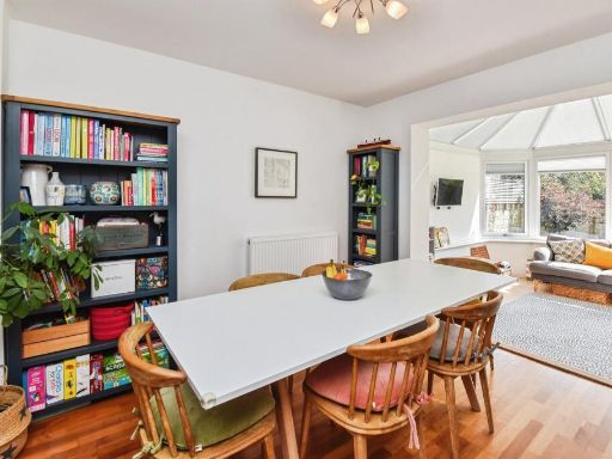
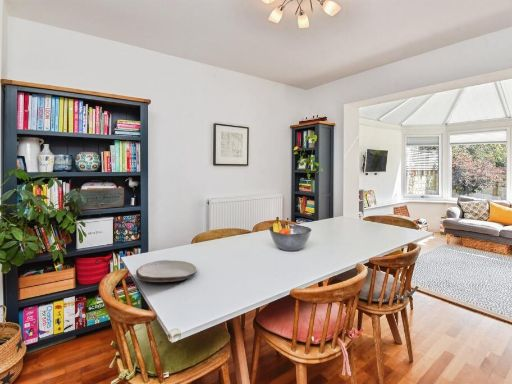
+ plate (167, 271)
